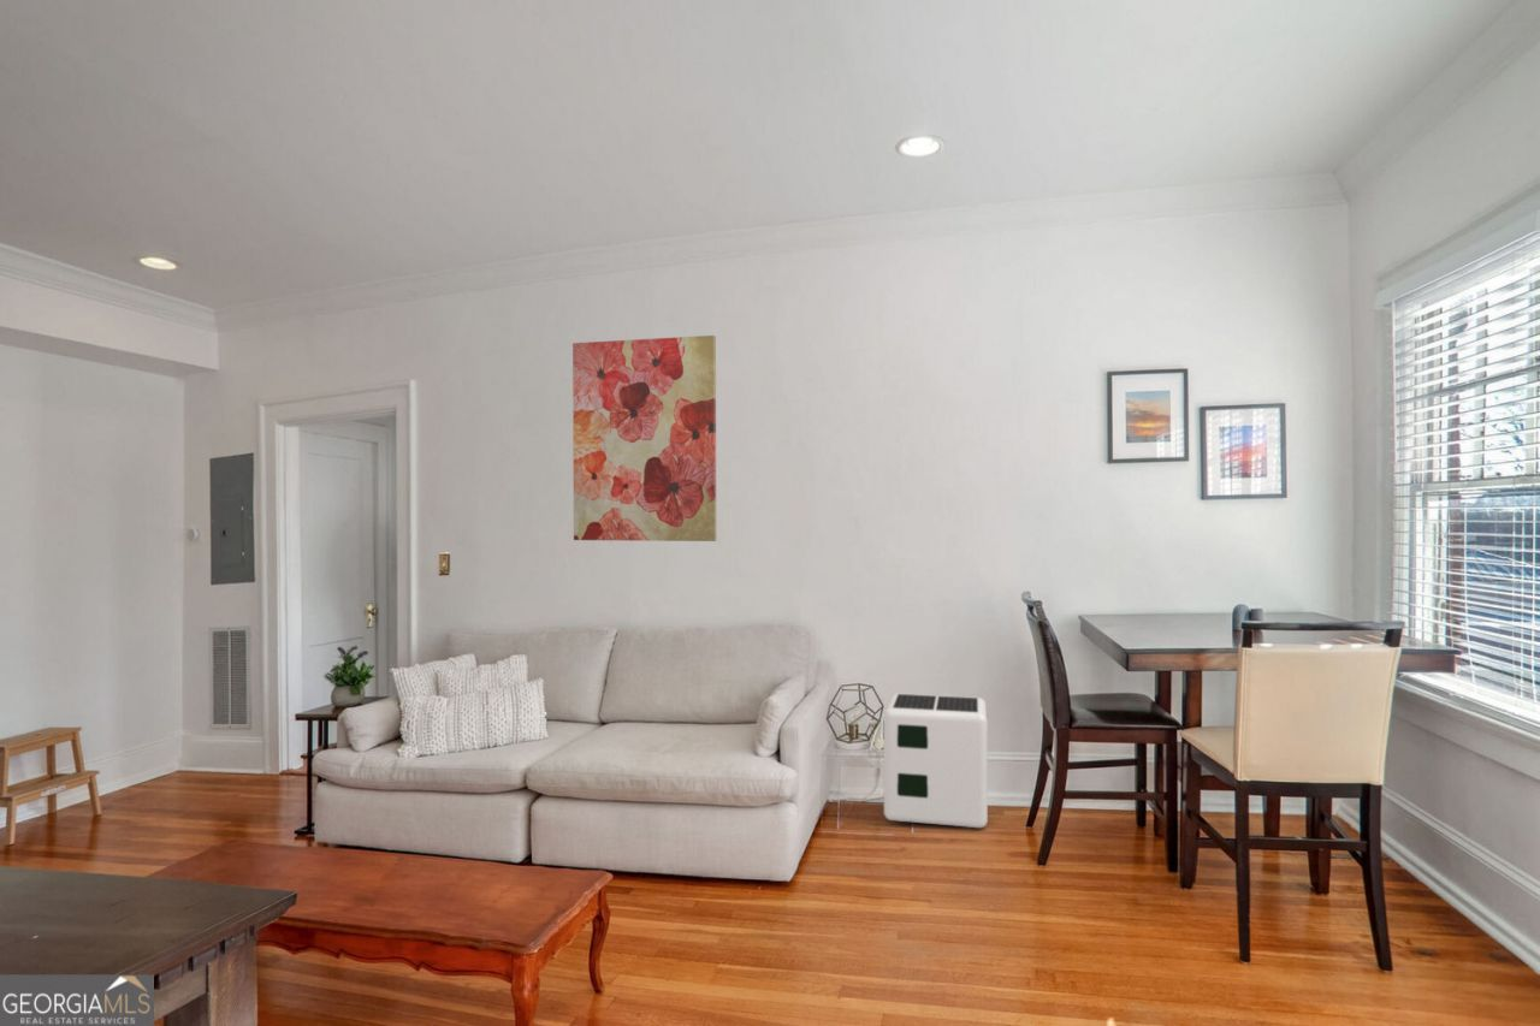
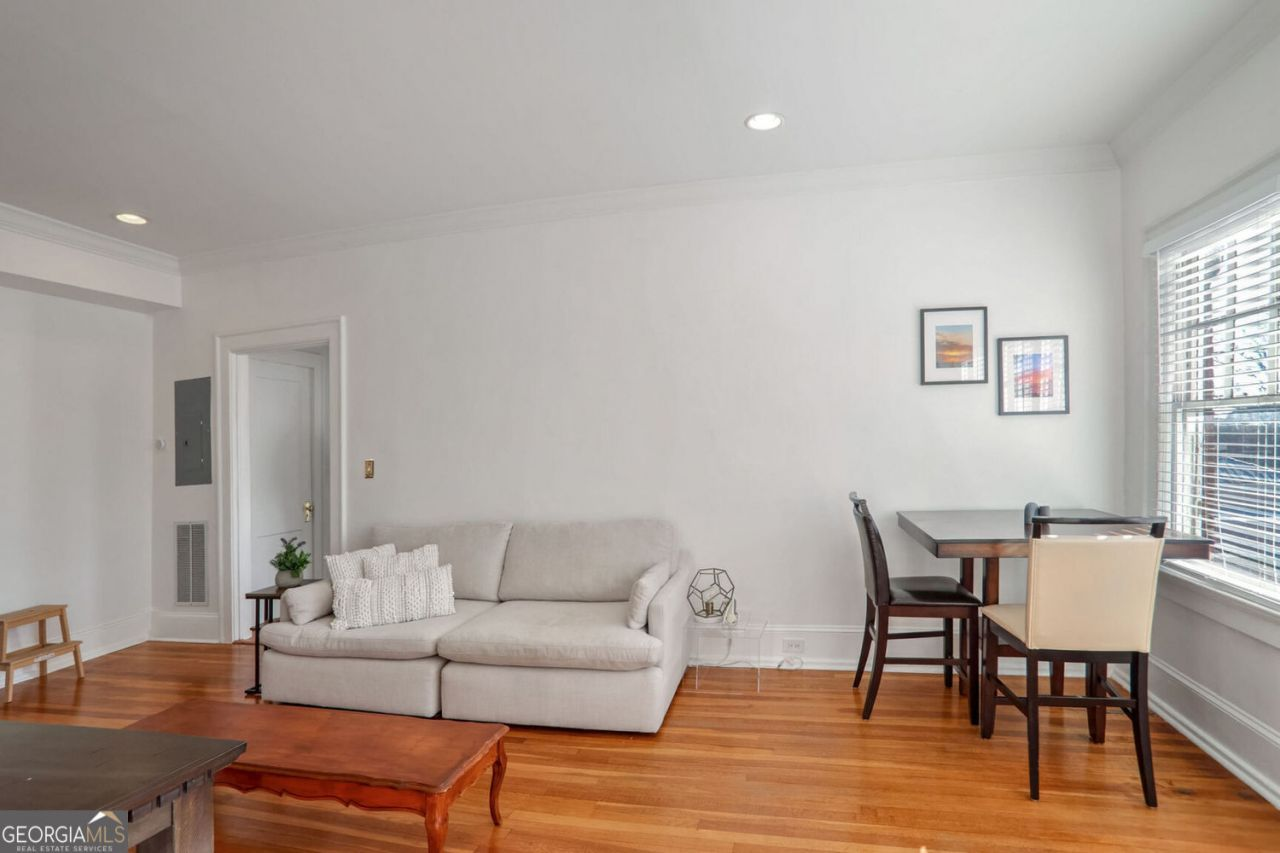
- wall art (642, 440)
- air purifier (936, 758)
